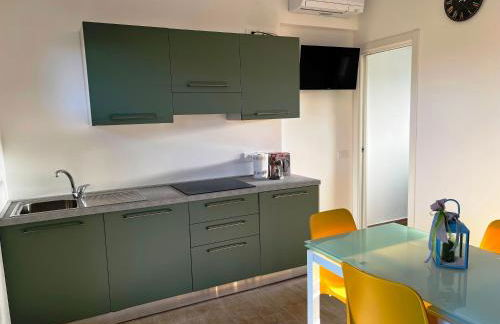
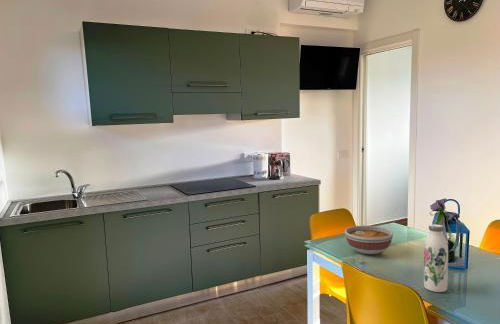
+ bowl (368, 241)
+ water bottle (435, 256)
